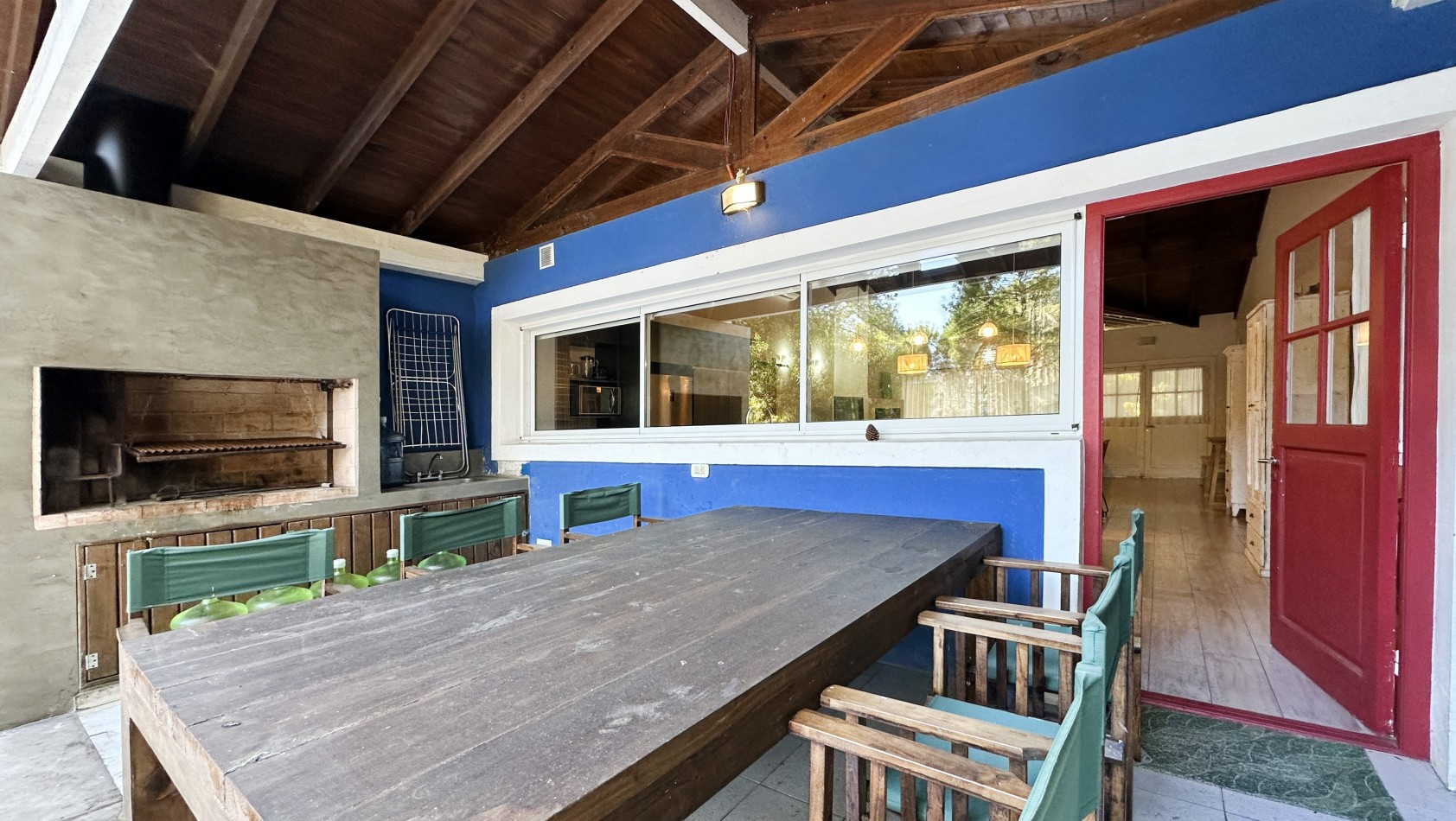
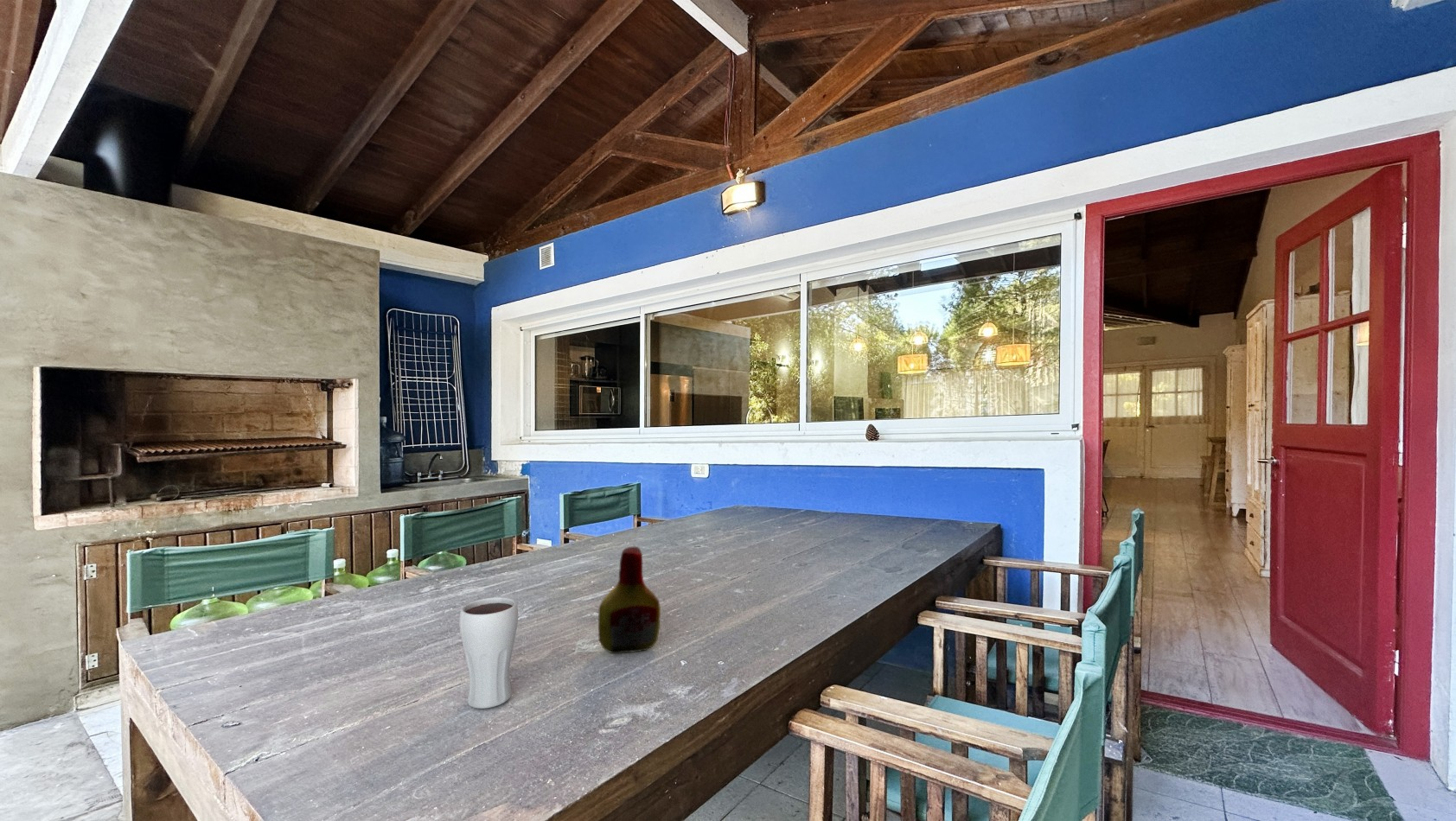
+ drinking glass (489, 652)
+ bottle (629, 598)
